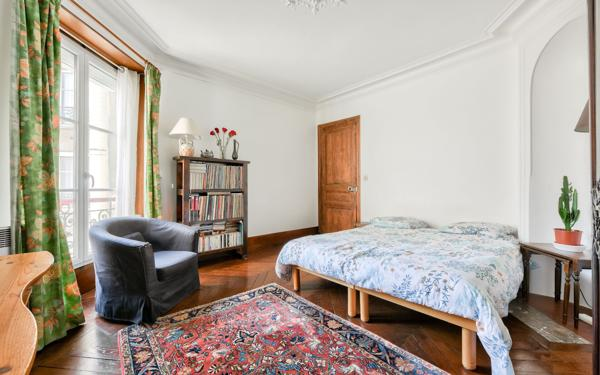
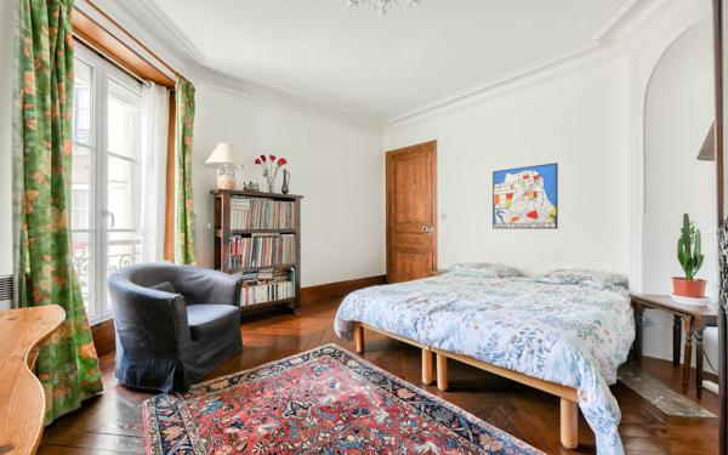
+ wall art (522, 198)
